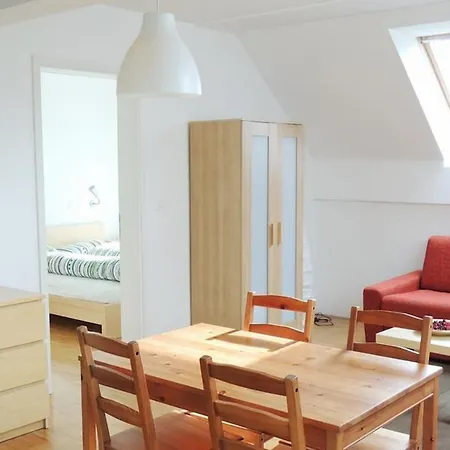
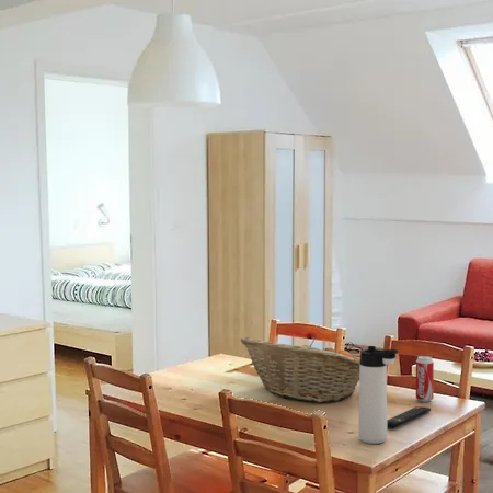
+ fruit basket (303, 363)
+ thermos bottle (378, 394)
+ beverage can (424, 378)
+ remote control (406, 416)
